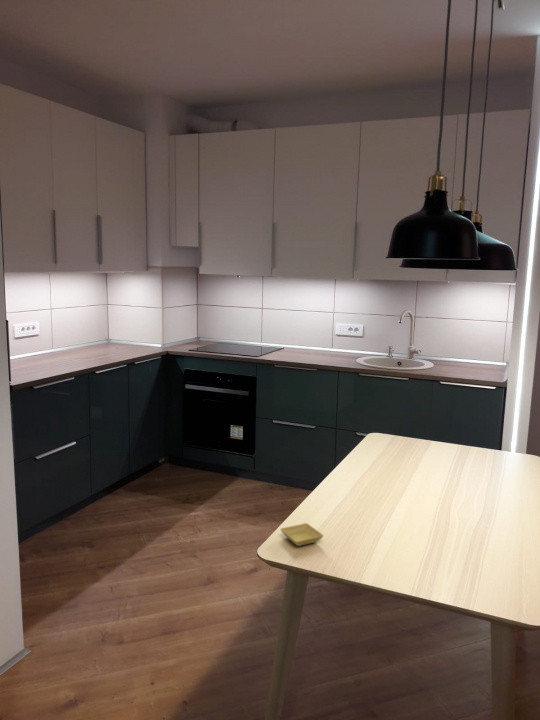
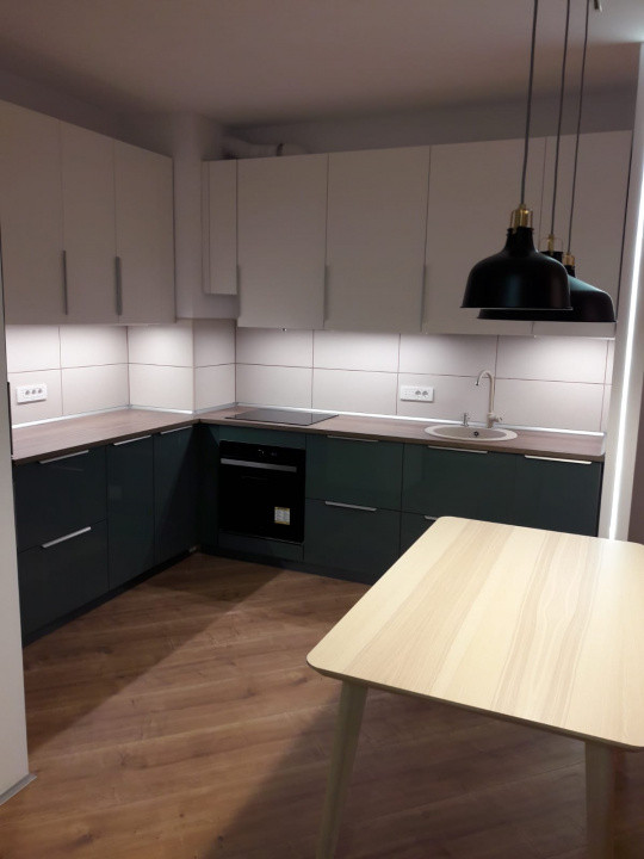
- saucer (301, 535)
